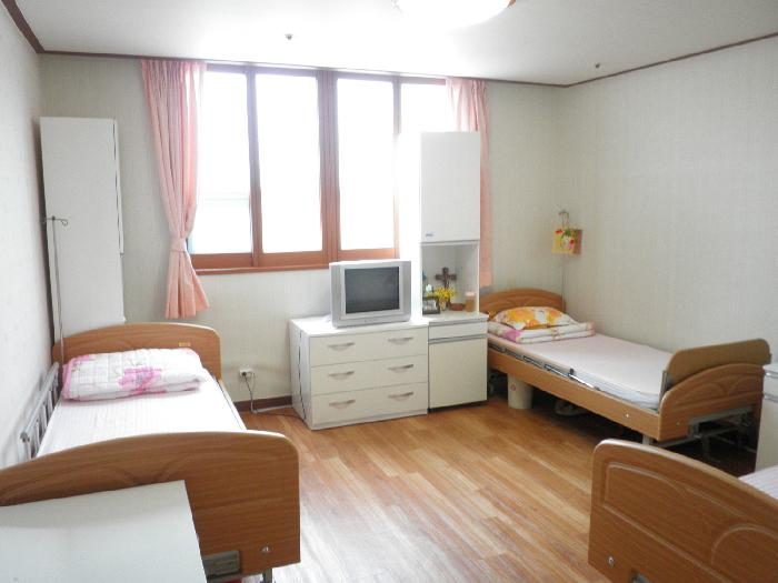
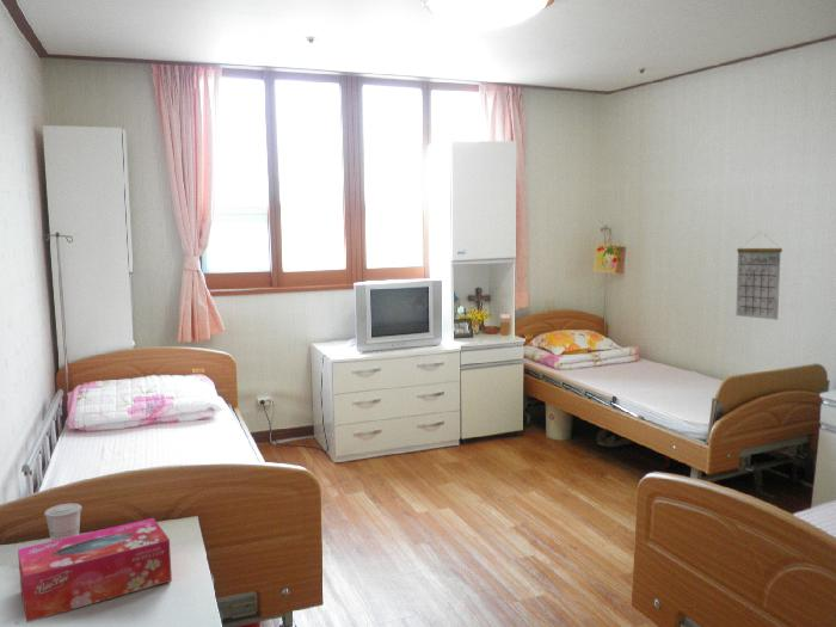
+ tissue box (96, 565)
+ calendar (757, 275)
+ cup (64, 531)
